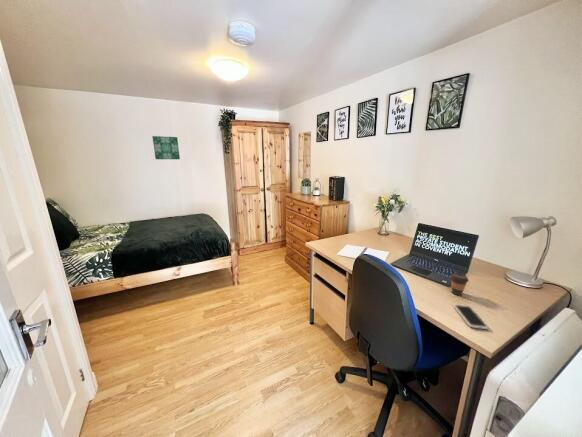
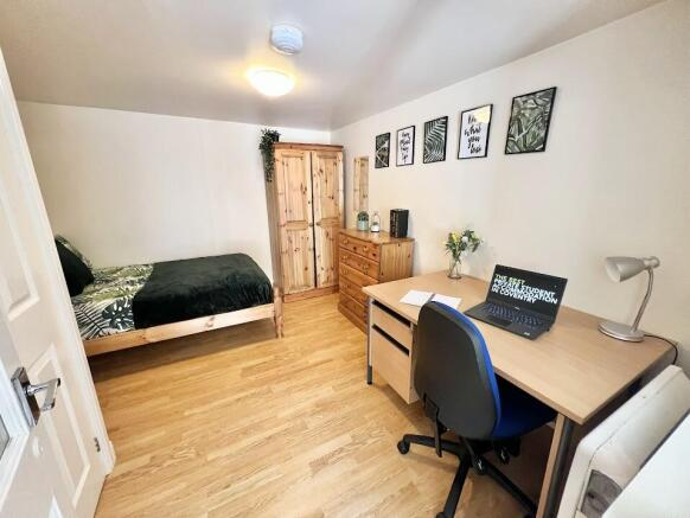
- smartphone (469, 316)
- wall art (166, 148)
- coffee cup (458, 284)
